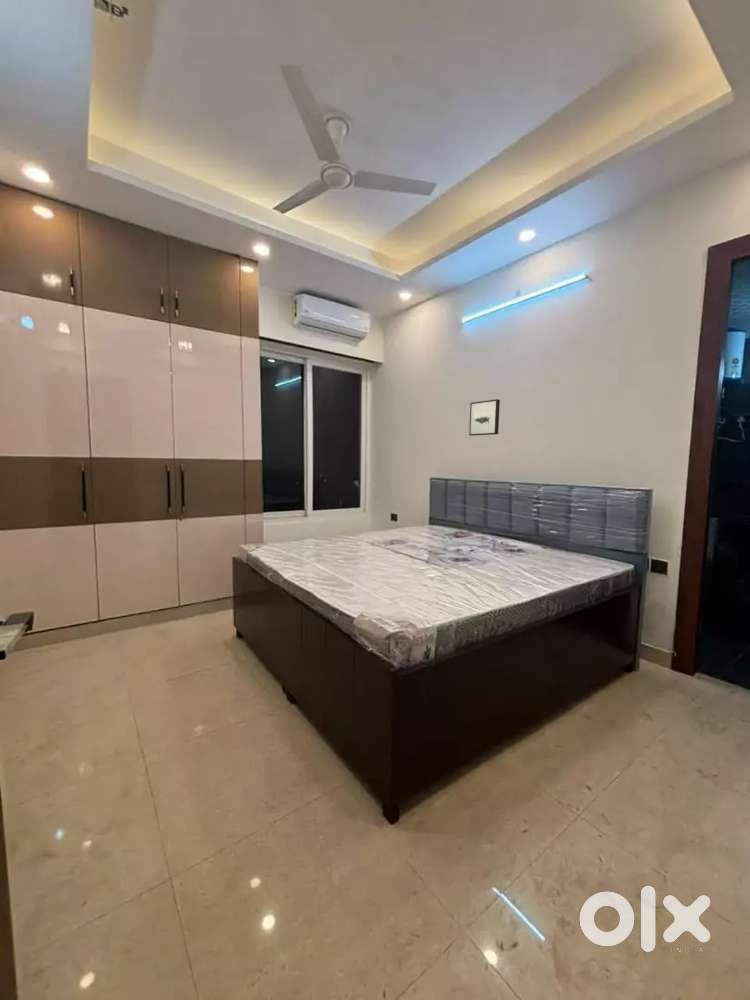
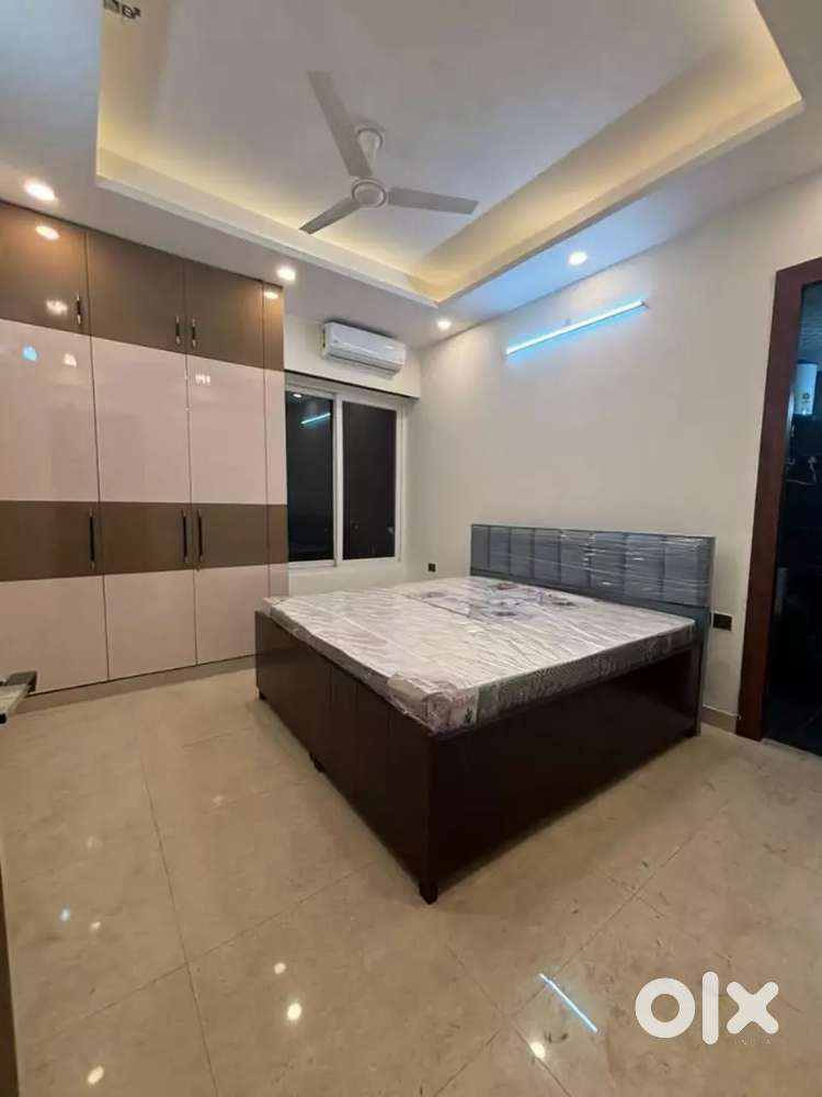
- wall art (484, 418)
